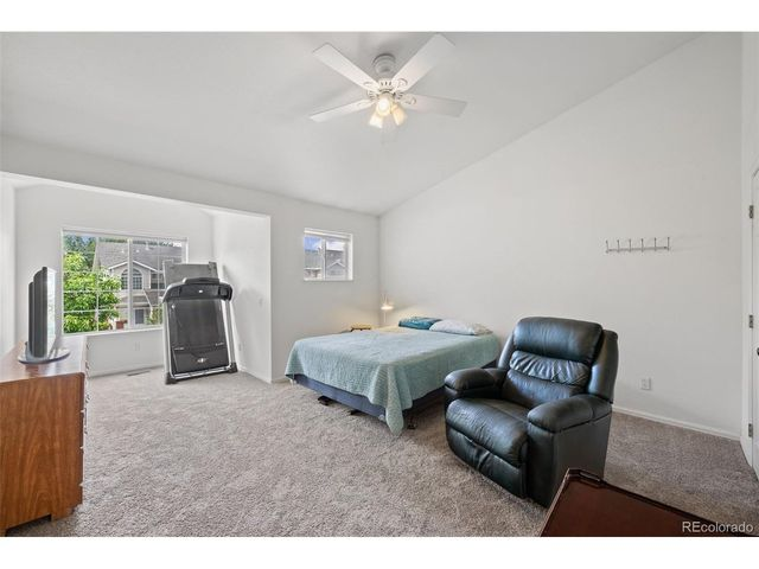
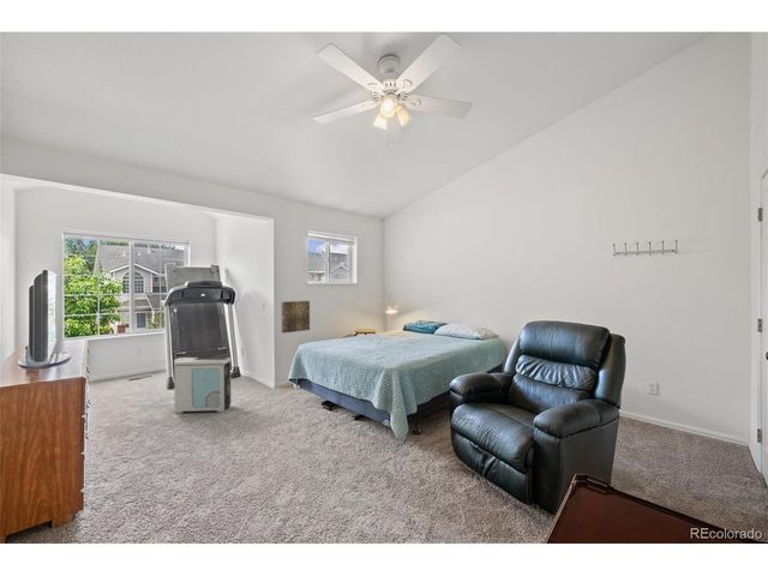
+ wall art (295, 316)
+ air purifier (203, 383)
